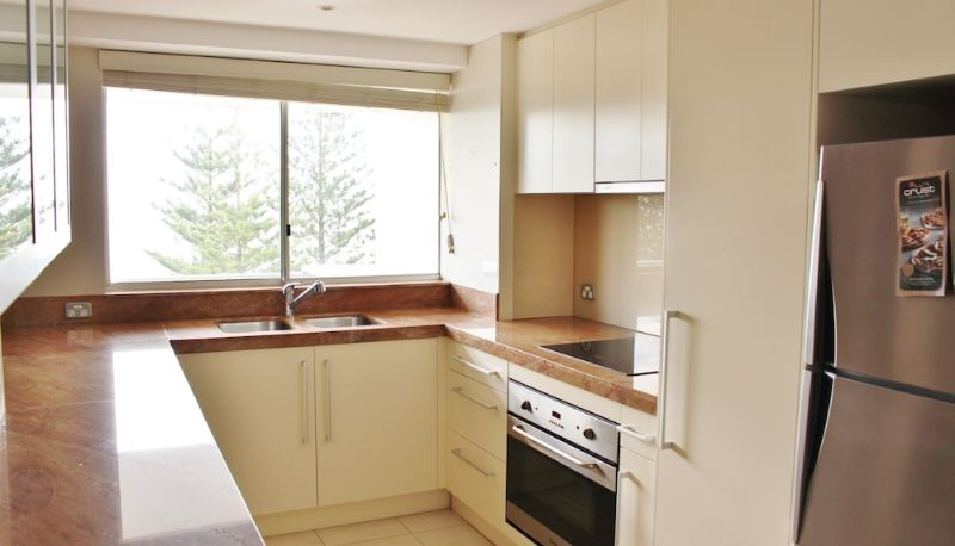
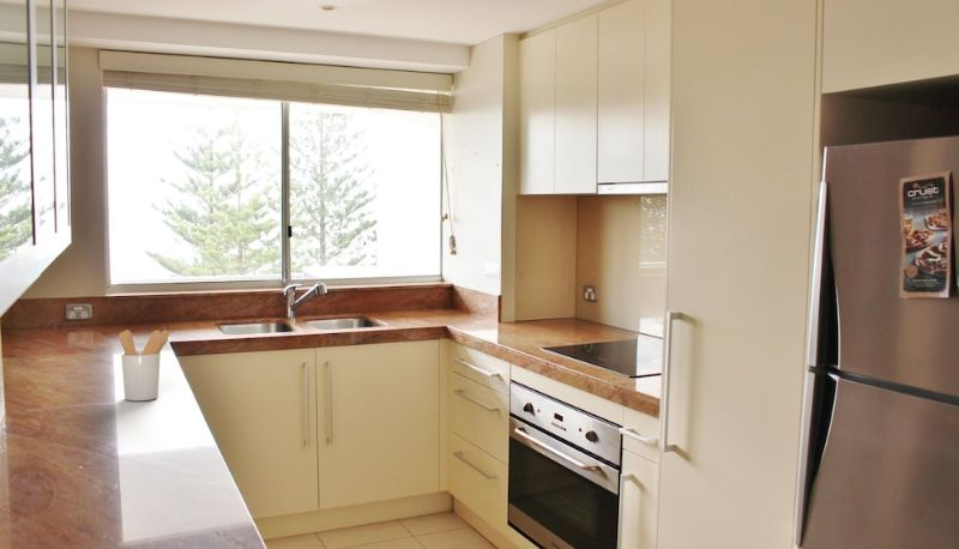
+ utensil holder (147, 362)
